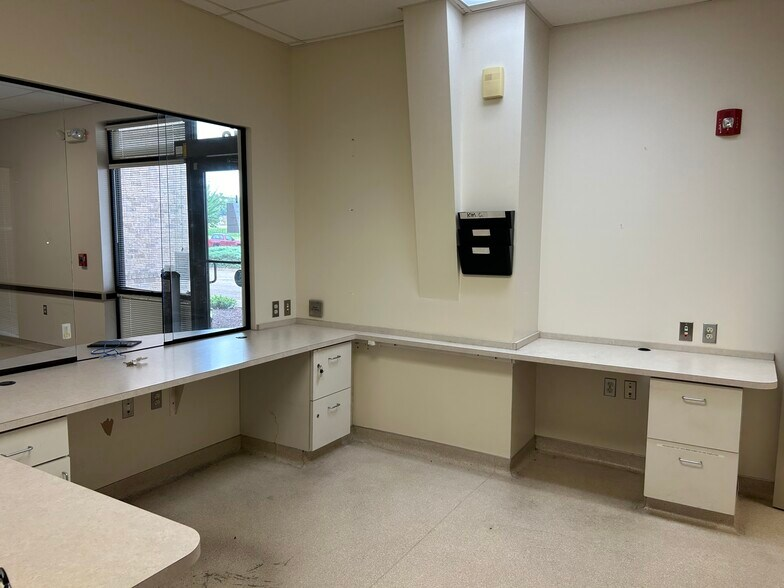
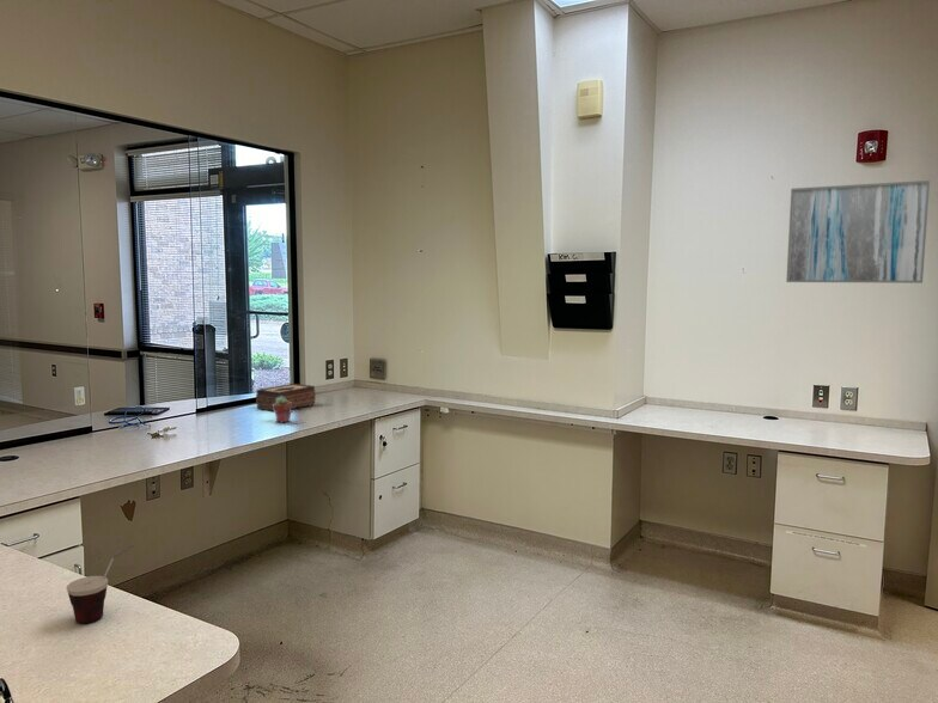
+ wall art (854, 233)
+ cup (103, 582)
+ potted succulent (282, 408)
+ tissue box (286, 397)
